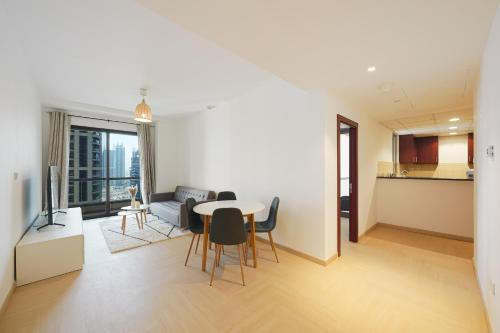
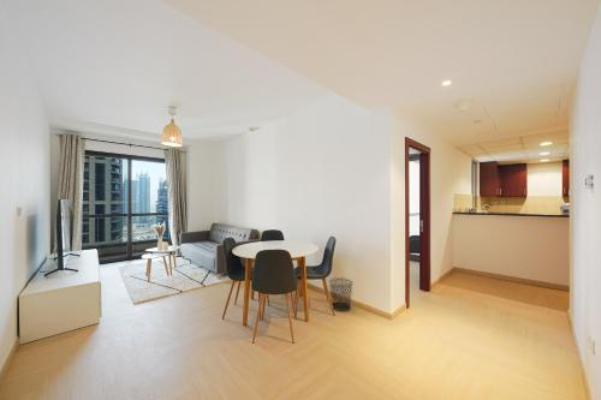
+ waste bin (340, 293)
